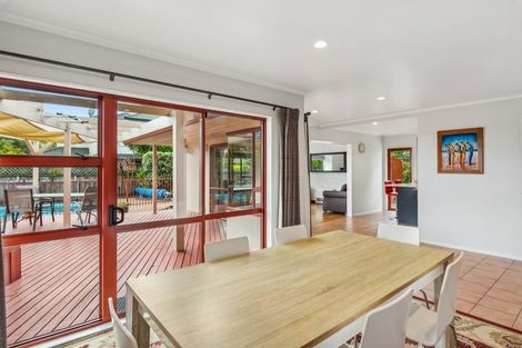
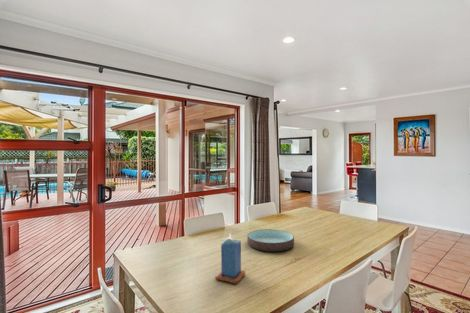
+ candle (230, 255)
+ bowl (270, 239)
